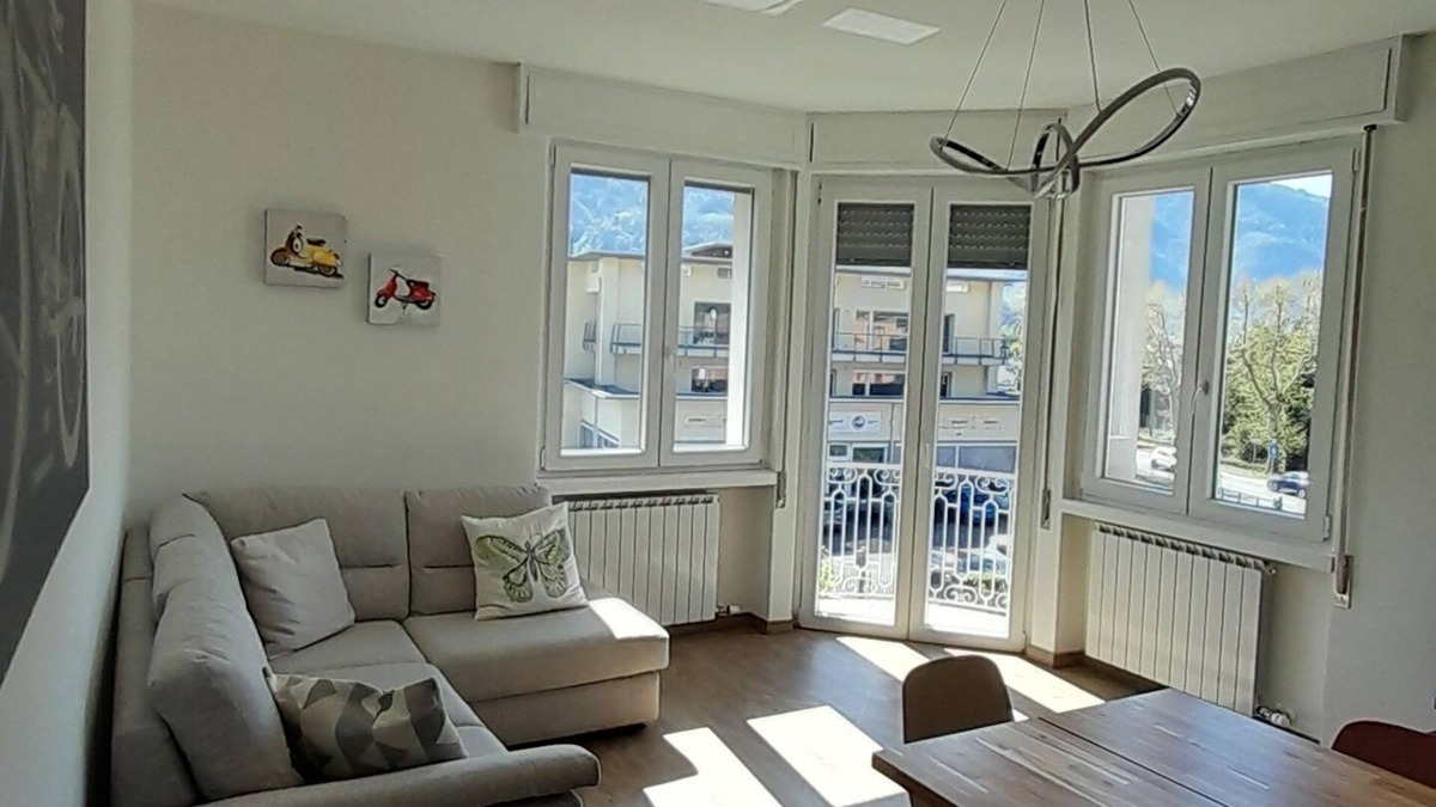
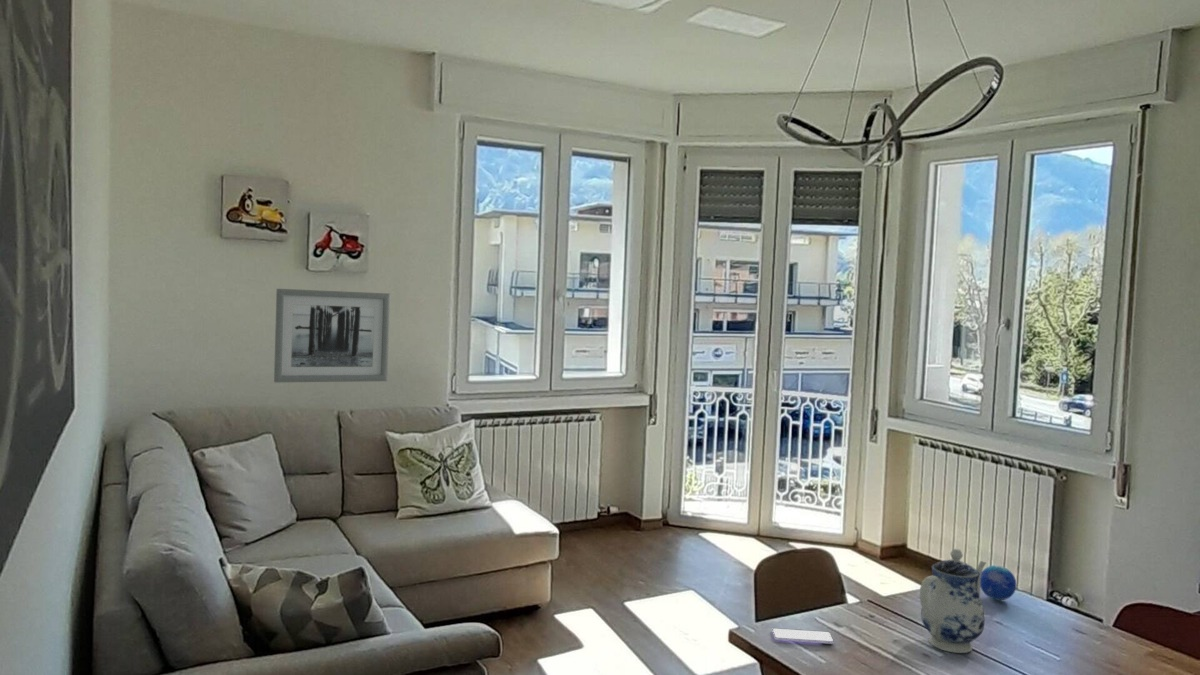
+ teapot (953, 597)
+ wall art (333, 336)
+ decorative orb (997, 582)
+ smartphone (802, 635)
